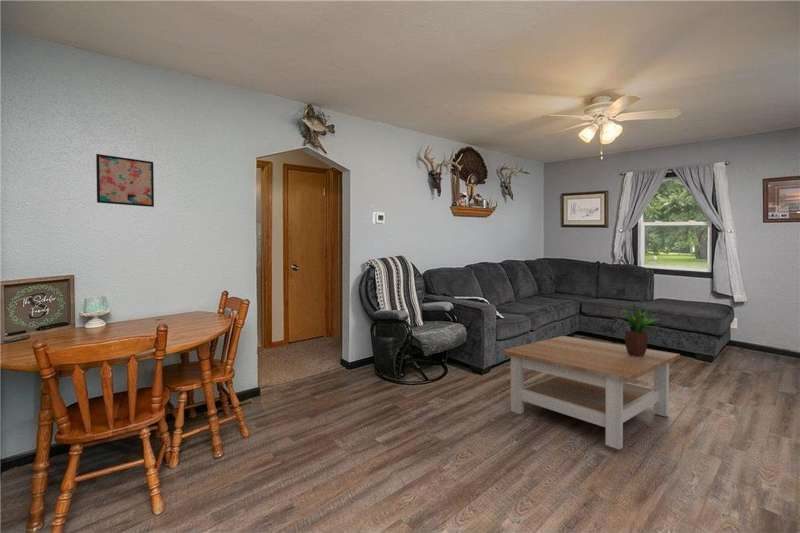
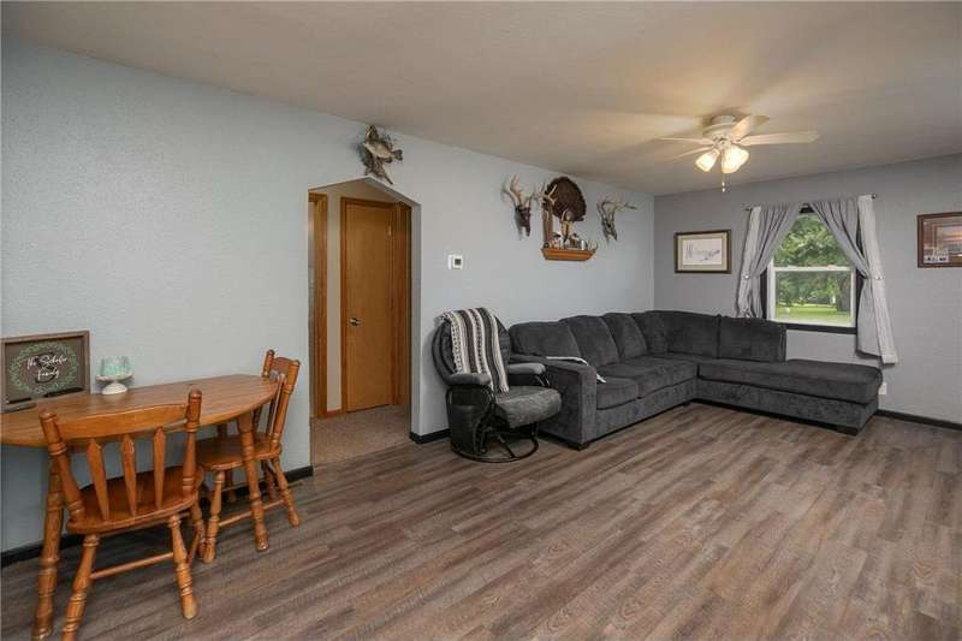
- potted plant (641, 327)
- wall art (126, 181)
- coffee table (588, 382)
